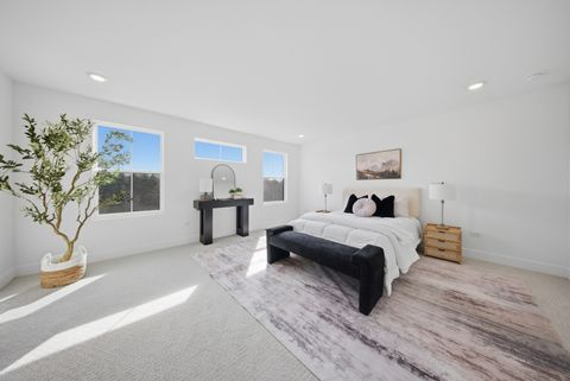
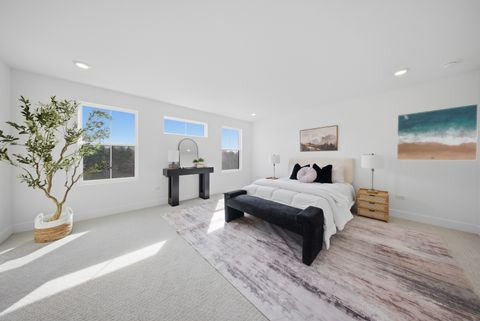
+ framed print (432, 135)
